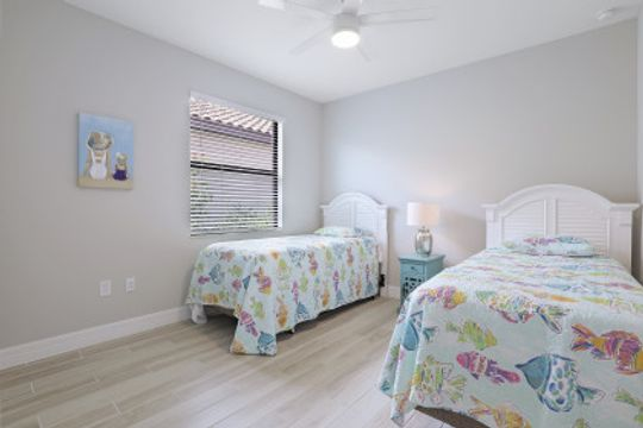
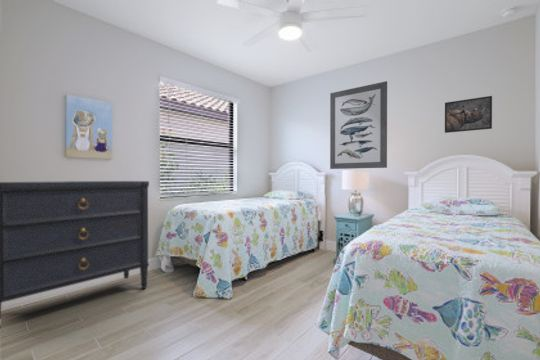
+ dresser (74, 241)
+ wall art (356, 128)
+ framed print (467, 115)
